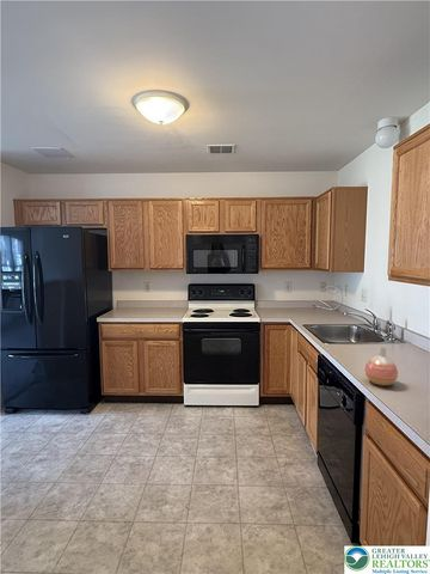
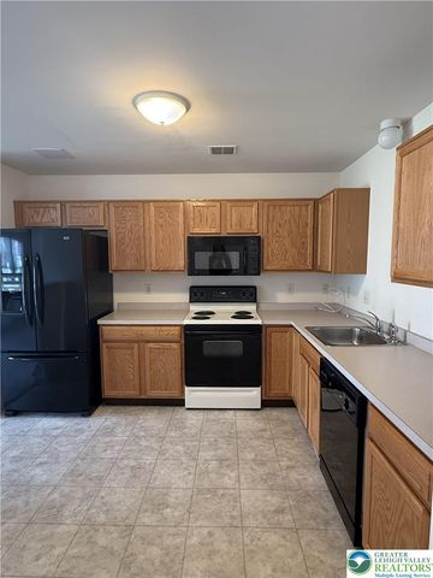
- vase (381, 365)
